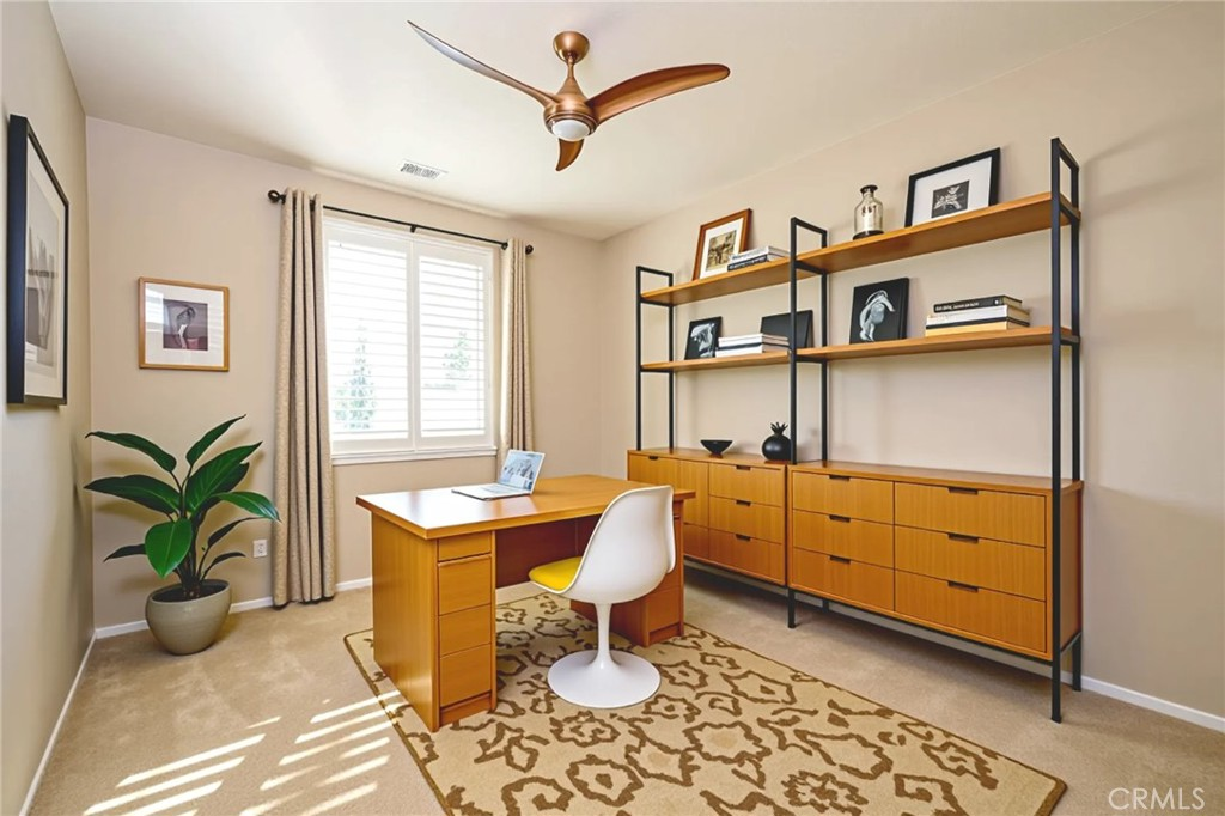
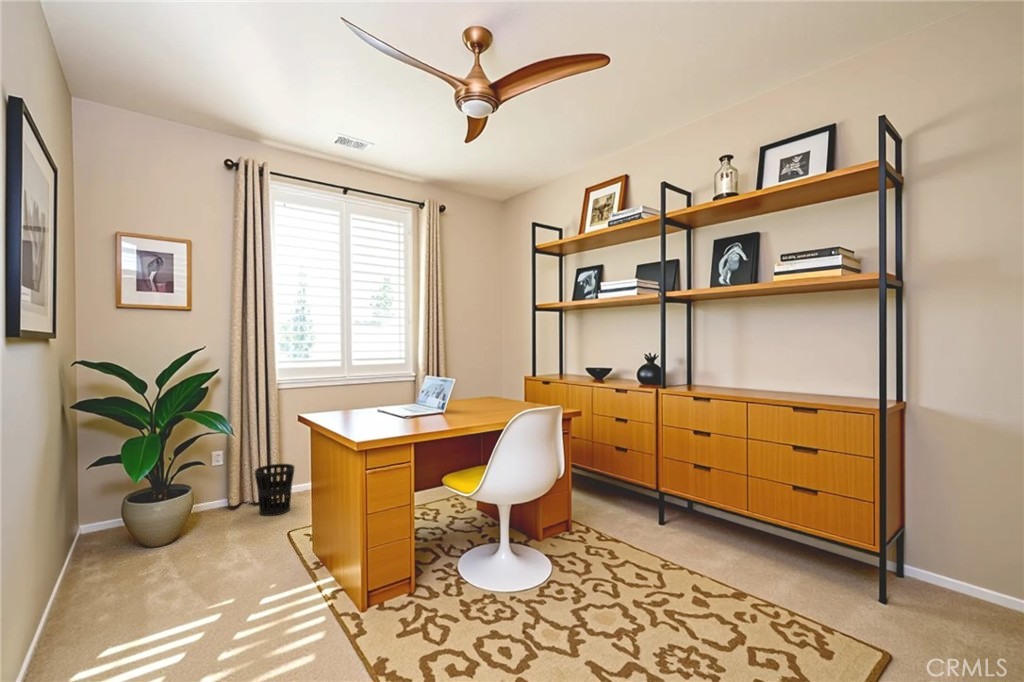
+ wastebasket (274, 489)
